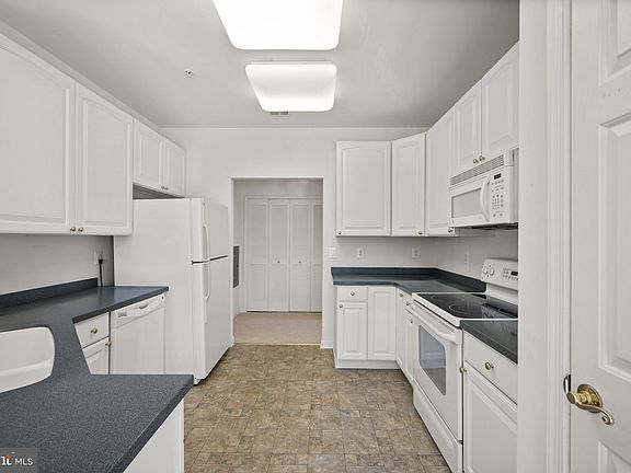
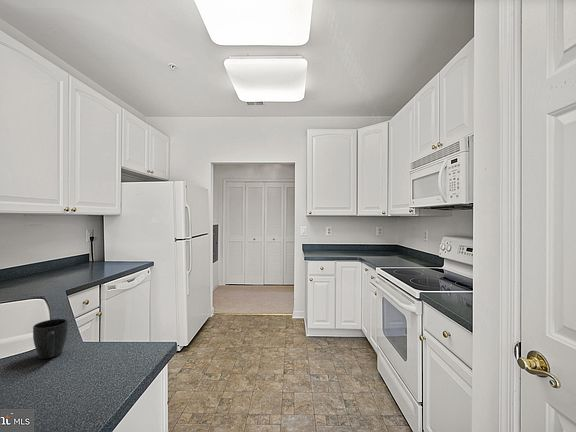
+ mug (50, 341)
